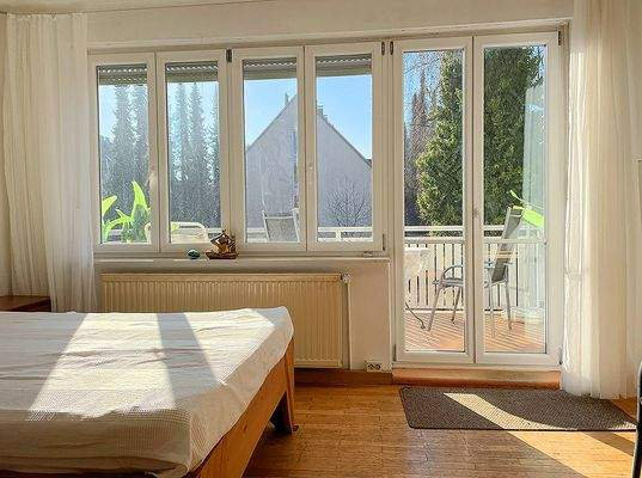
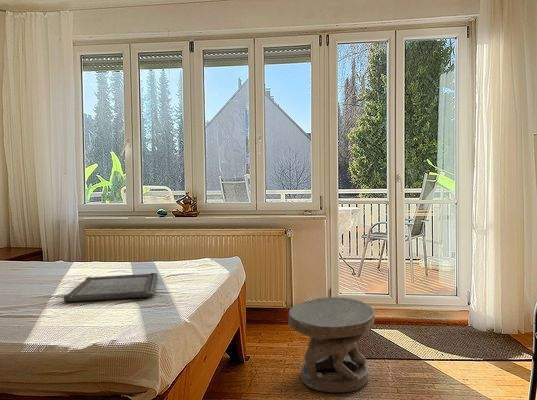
+ carved stool (334, 342)
+ serving tray (117, 285)
